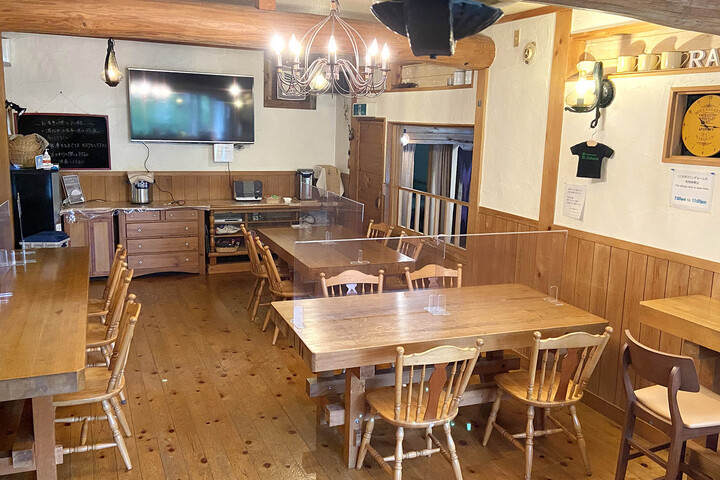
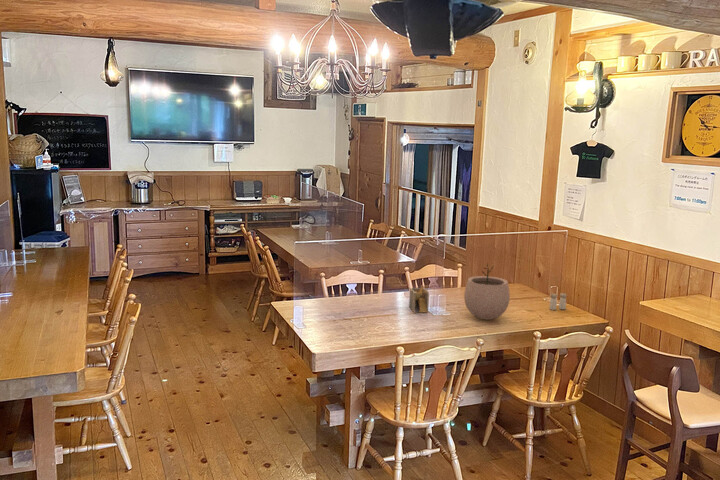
+ plant pot (487, 290)
+ napkin holder (419, 296)
+ salt and pepper shaker (556, 301)
